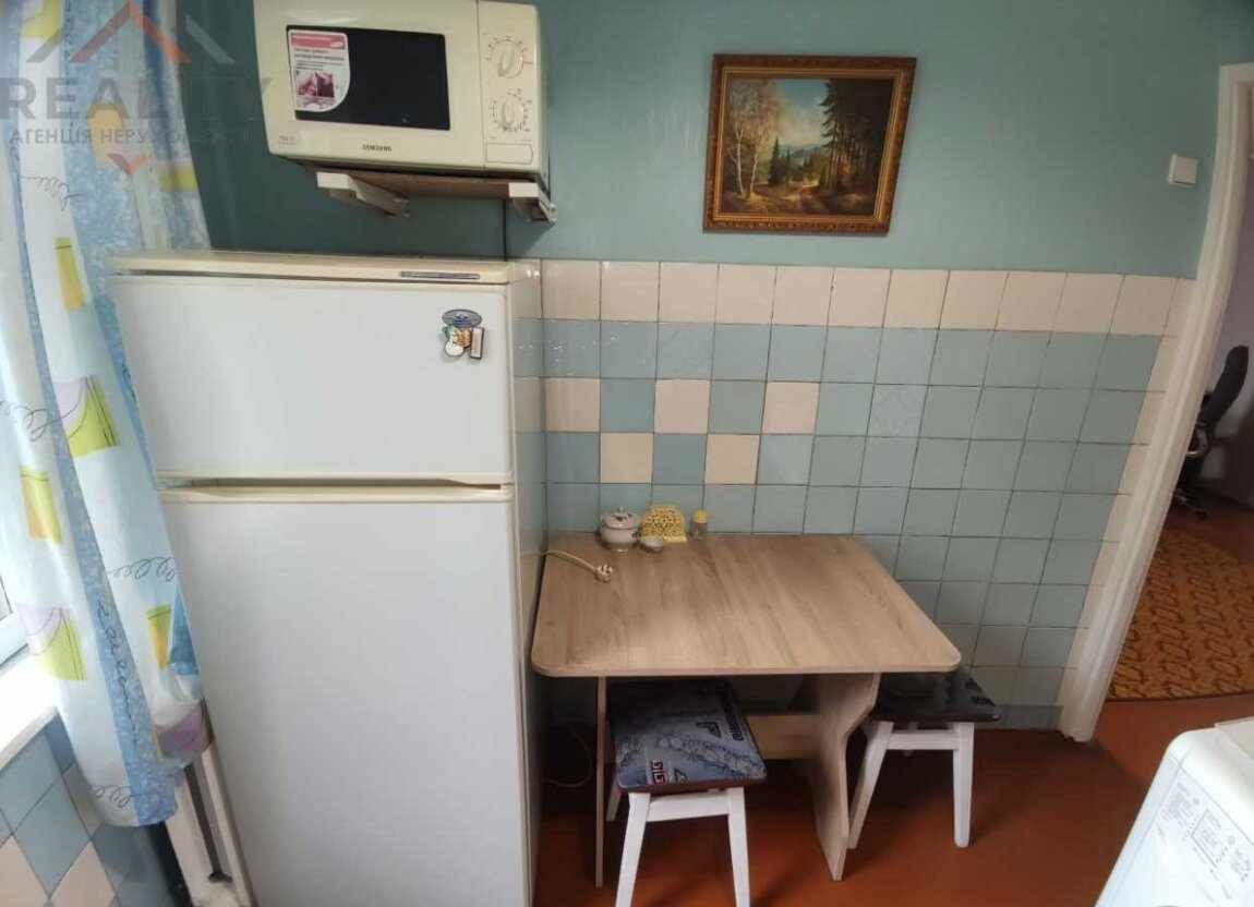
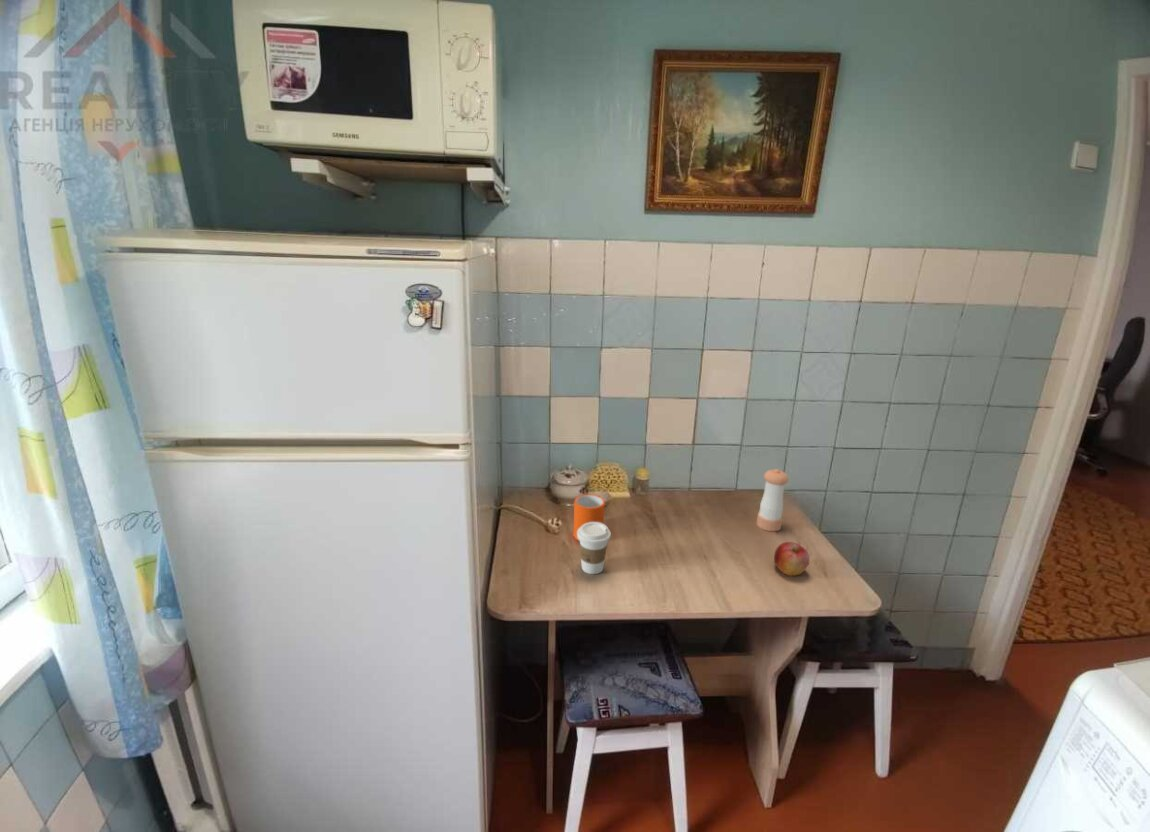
+ pepper shaker (772, 497)
+ coffee cup (593, 548)
+ apple (791, 558)
+ mug (588, 515)
